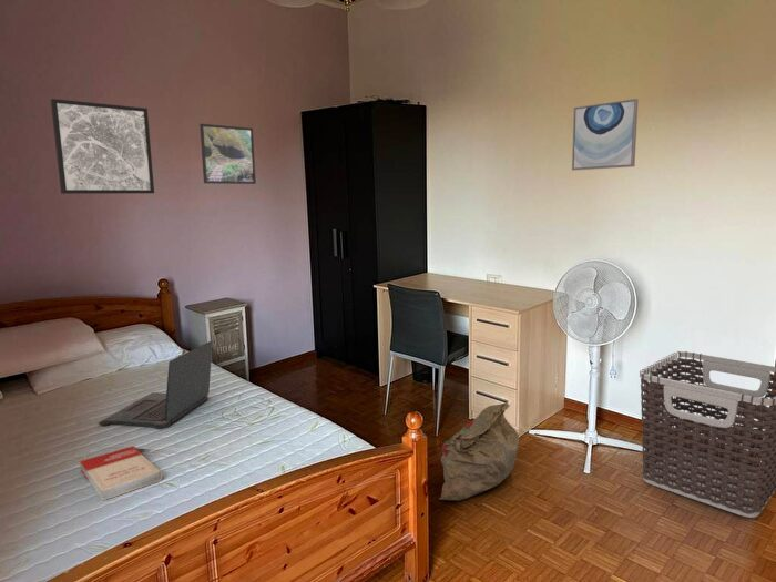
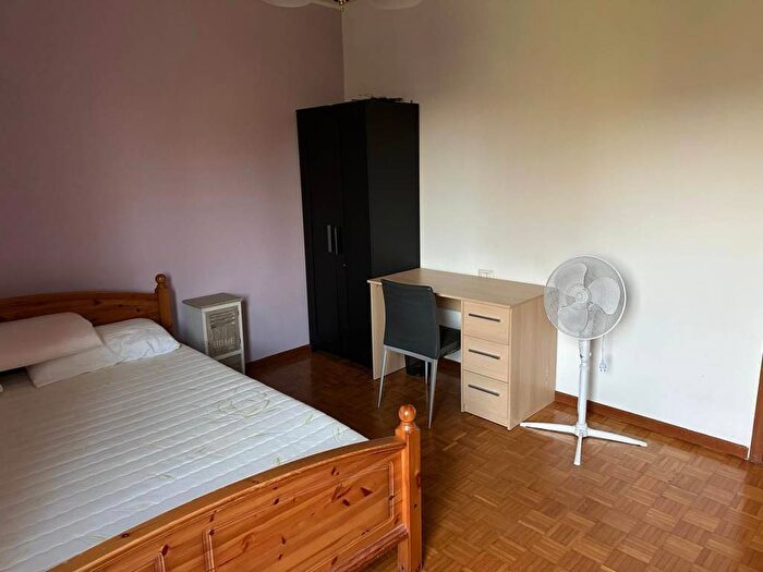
- wall art (603, 135)
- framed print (228, 154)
- bag (478, 448)
- clothes hamper (714, 427)
- laptop (167, 380)
- wall art (105, 149)
- book (120, 470)
